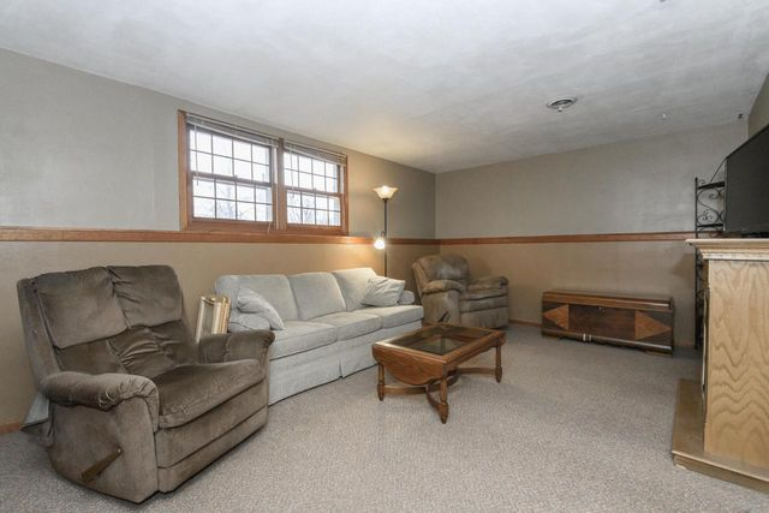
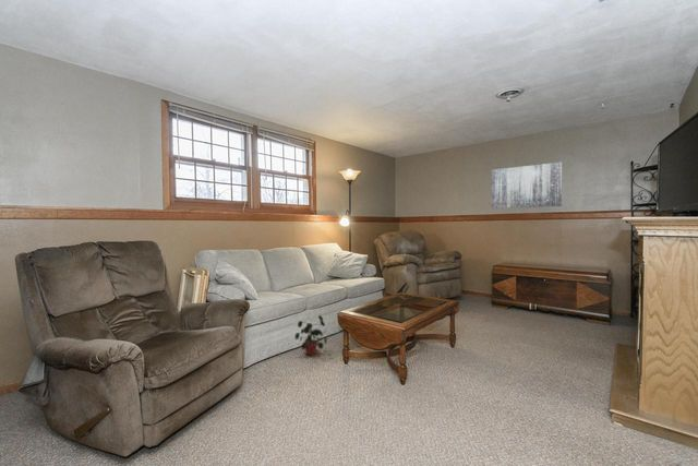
+ potted plant (313, 333)
+ wall art (525, 187)
